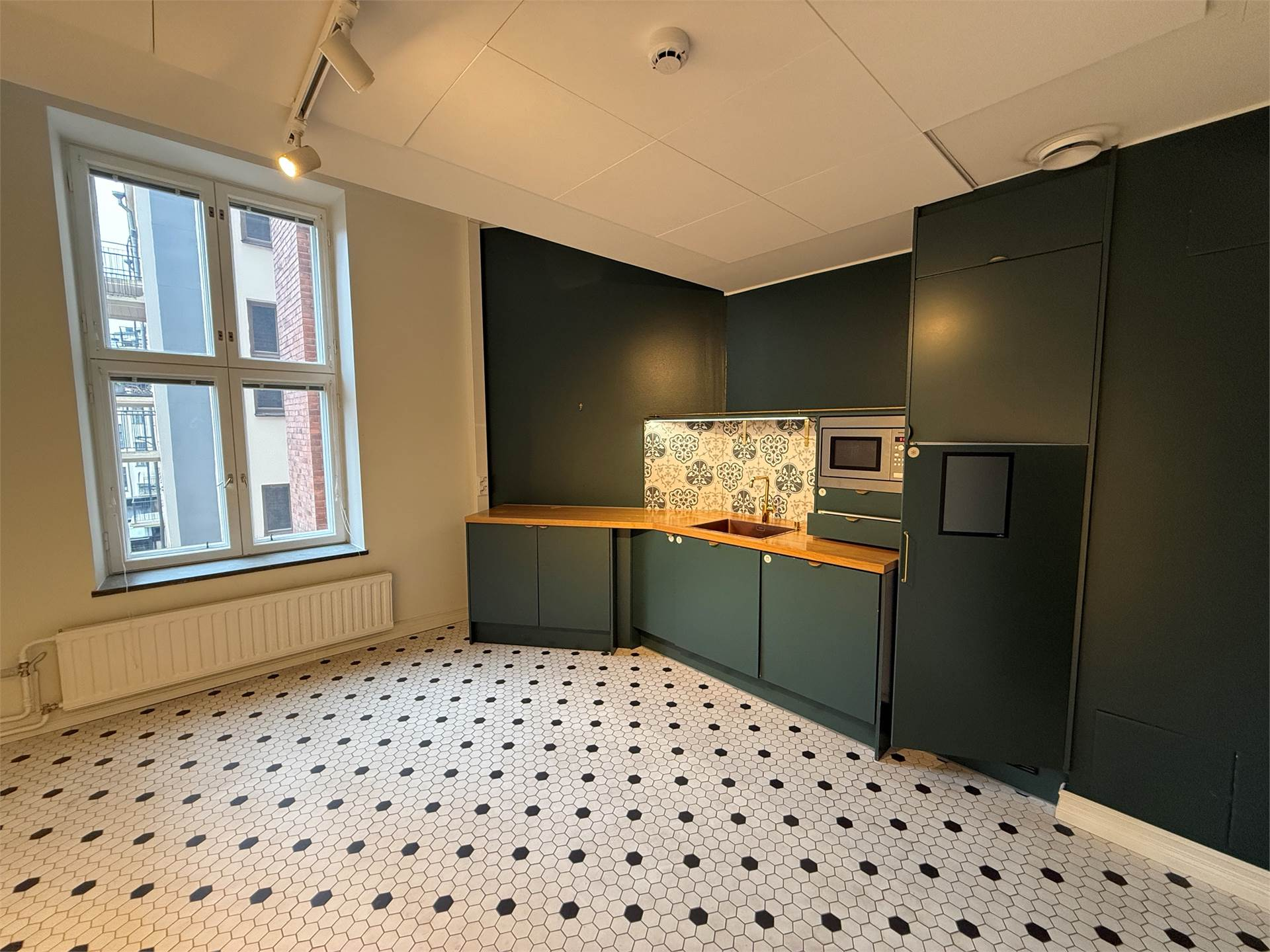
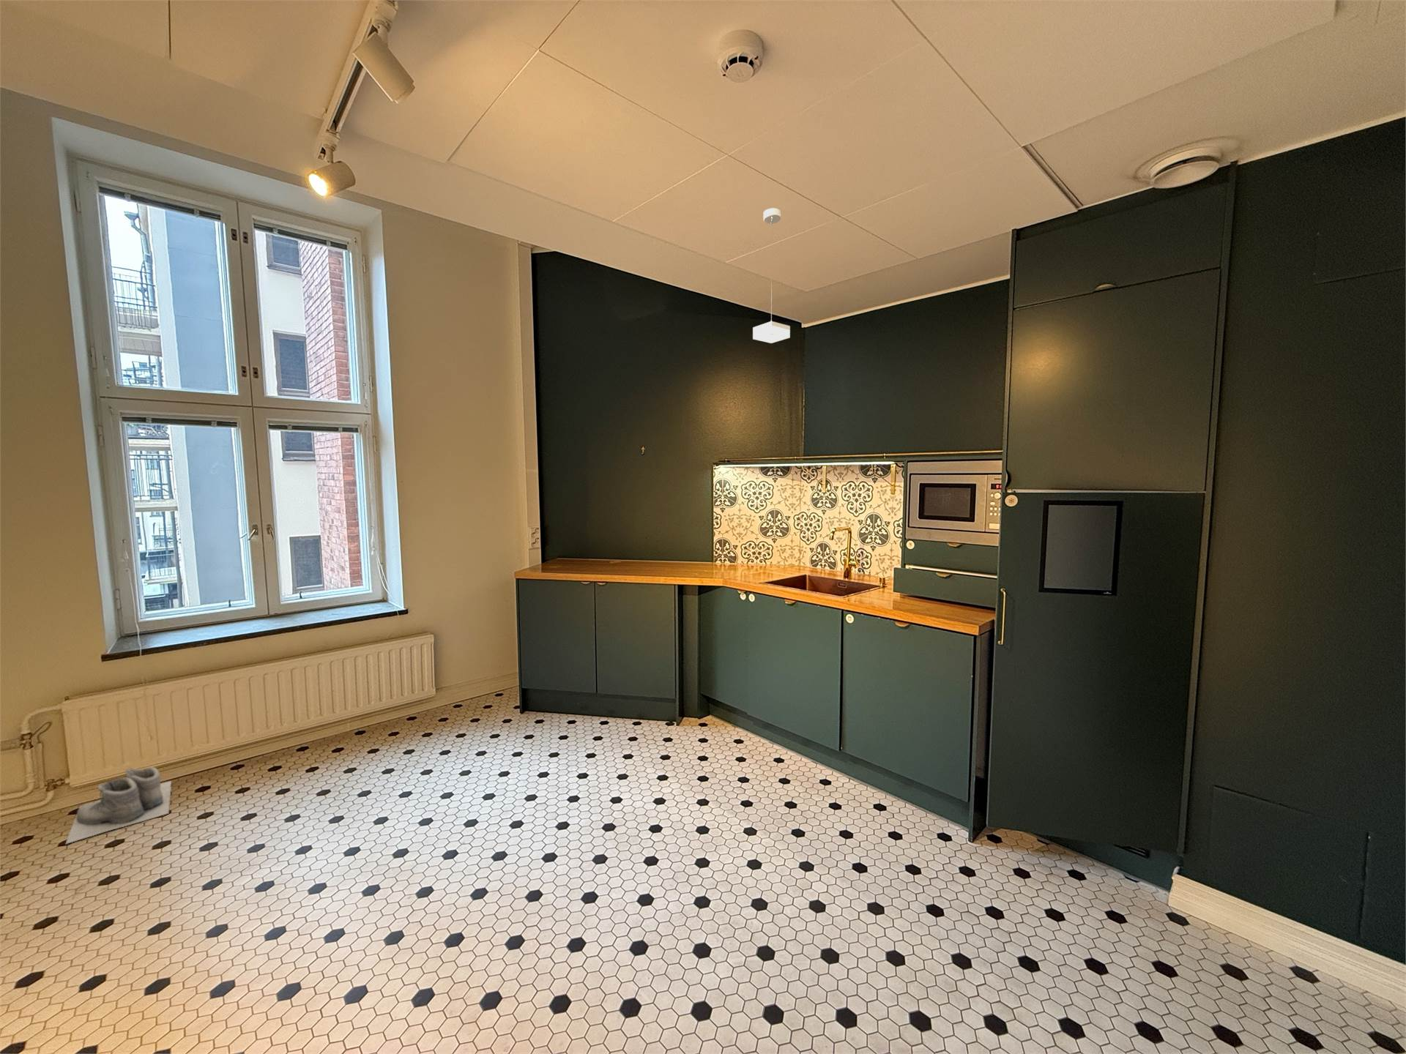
+ boots (122, 790)
+ pendant lamp (772, 280)
